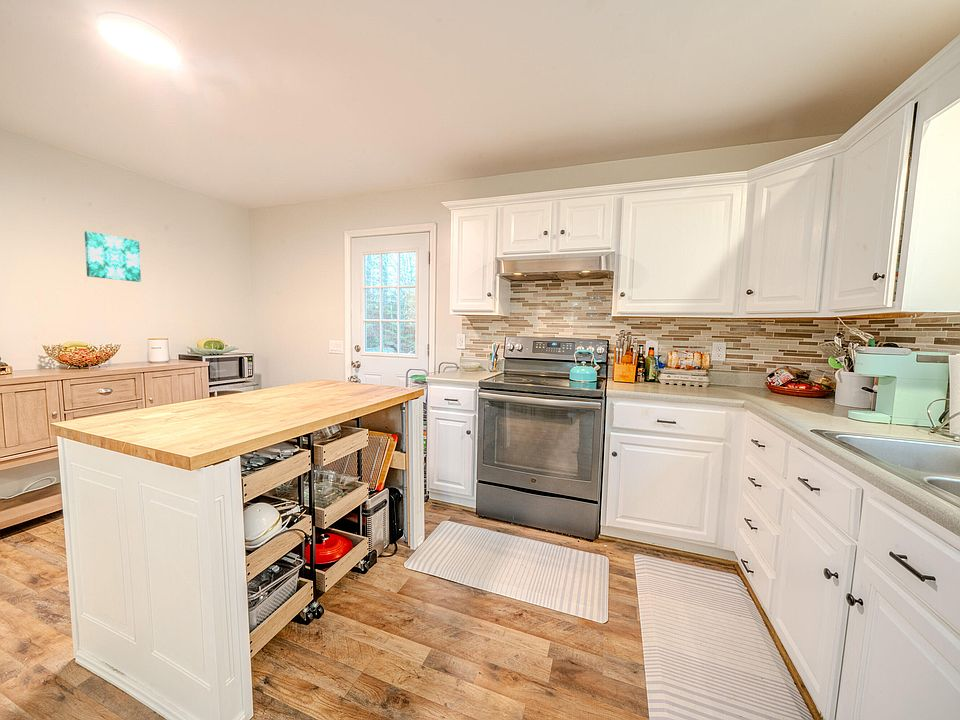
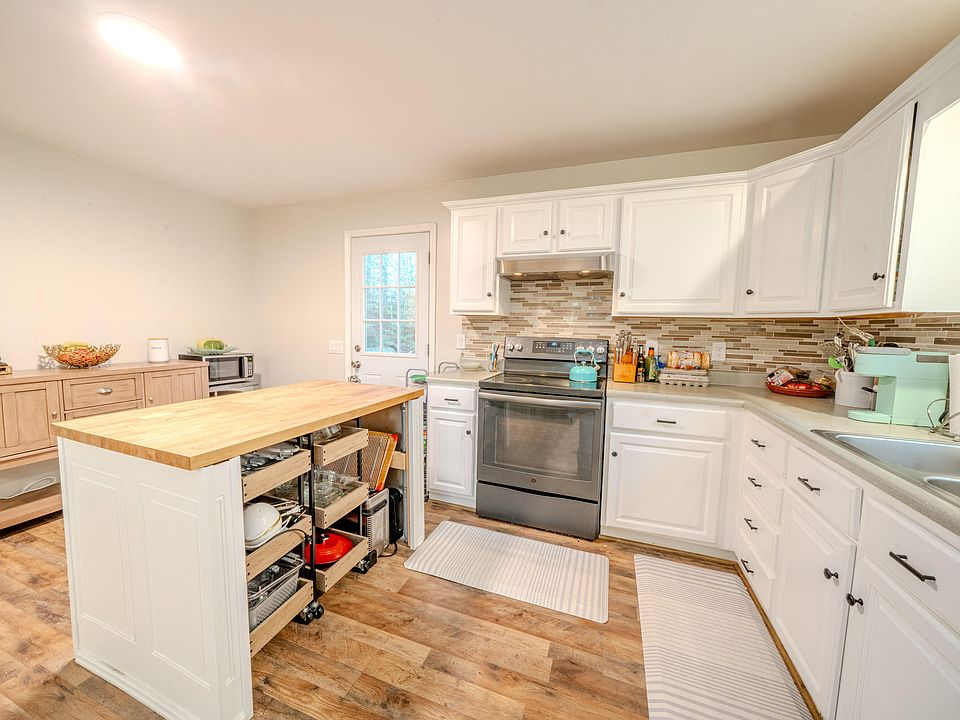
- wall art (114, 257)
